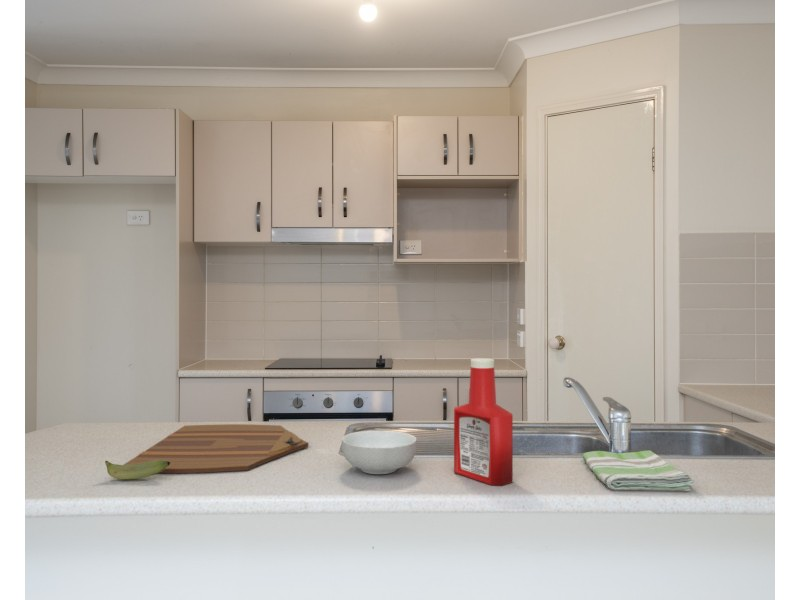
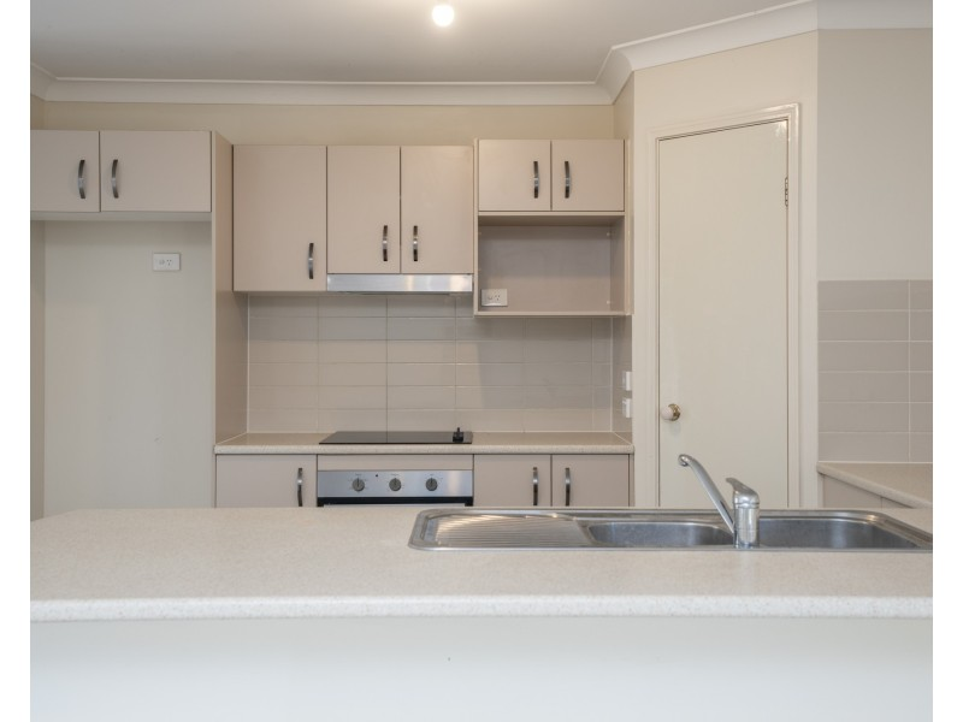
- soap bottle (482, 417)
- banana (138, 469)
- dish towel (632, 466)
- cereal bowl (379, 453)
- cutting board (232, 442)
